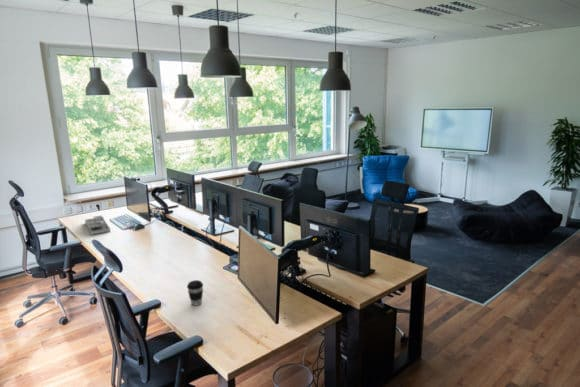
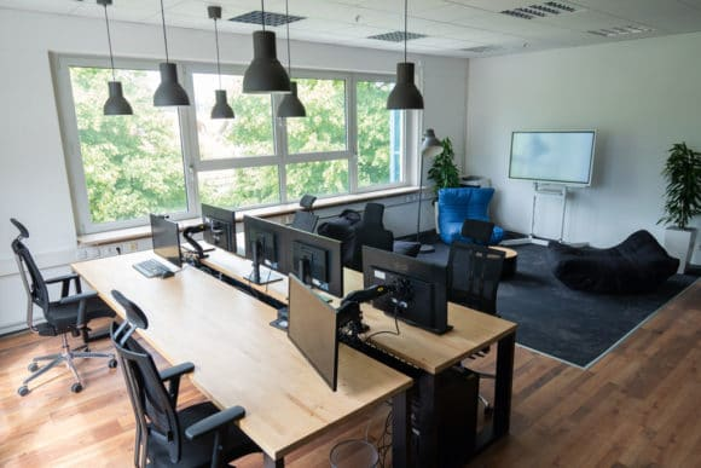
- desk organizer (96, 222)
- coffee cup (195, 293)
